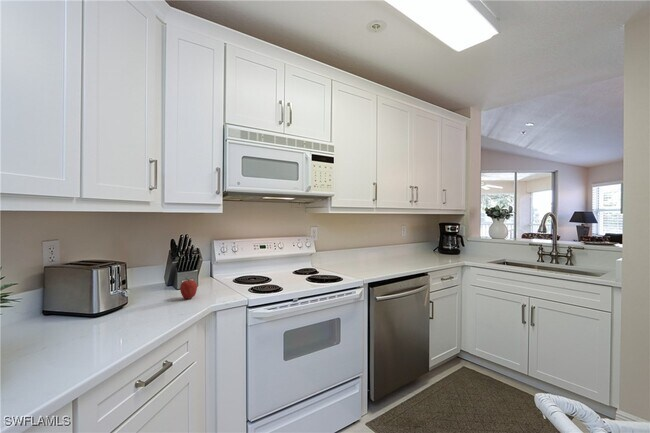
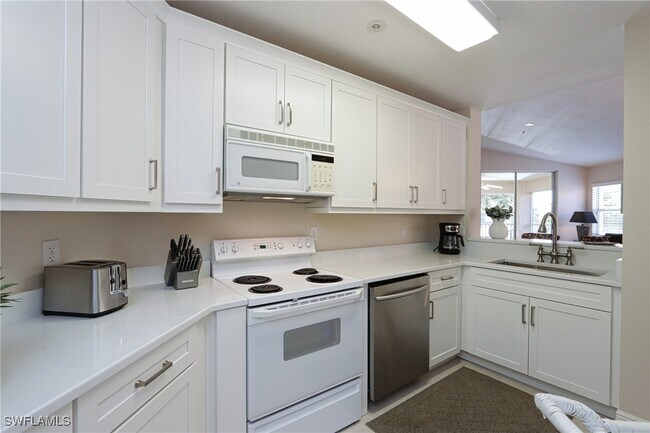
- fruit (188, 288)
